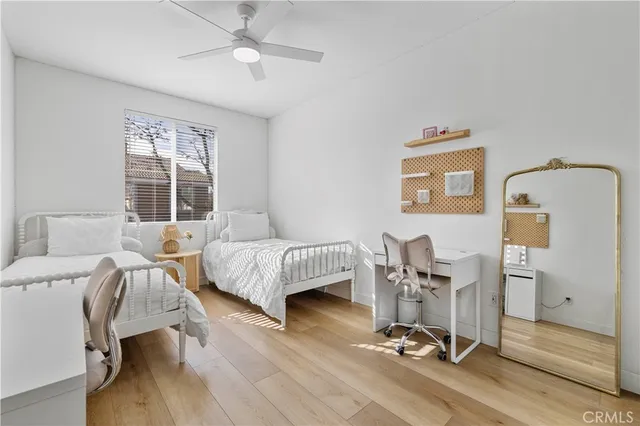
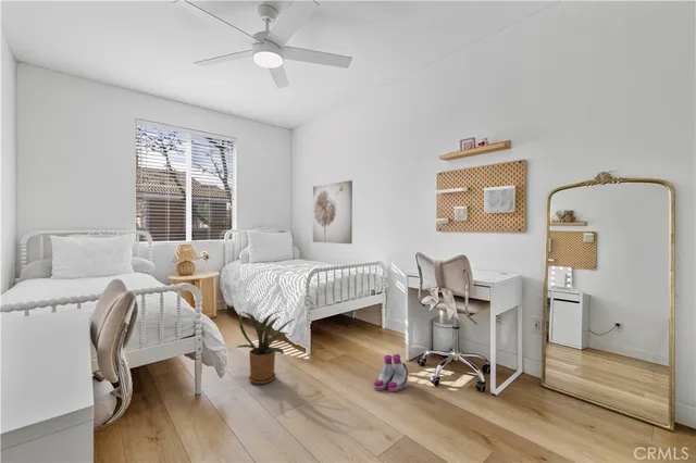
+ wall art (331, 213)
+ boots (390, 370)
+ house plant (265, 341)
